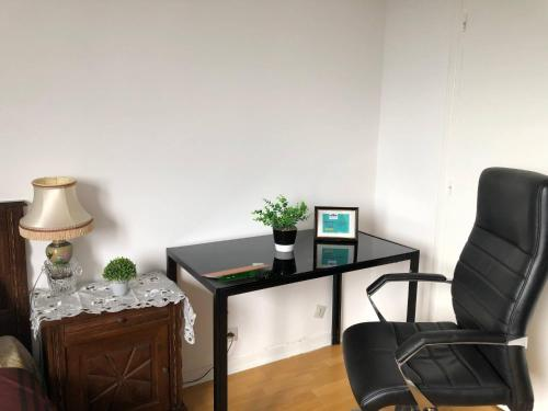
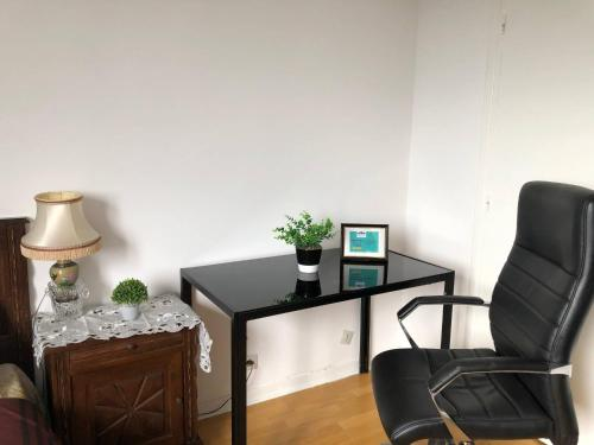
- notebook (236, 271)
